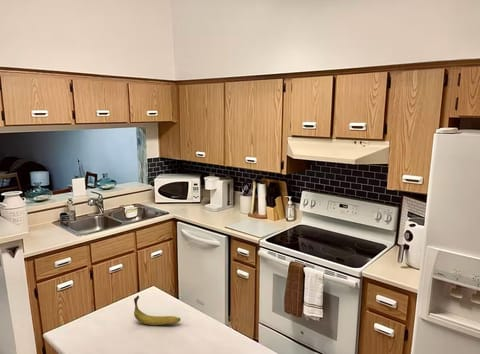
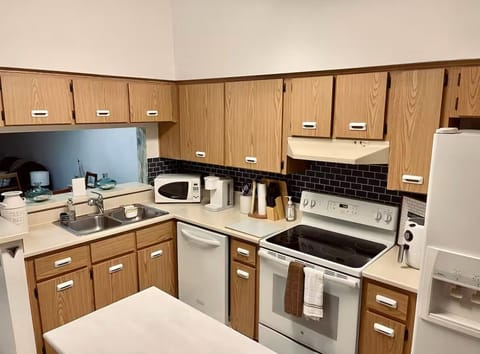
- banana (156, 316)
